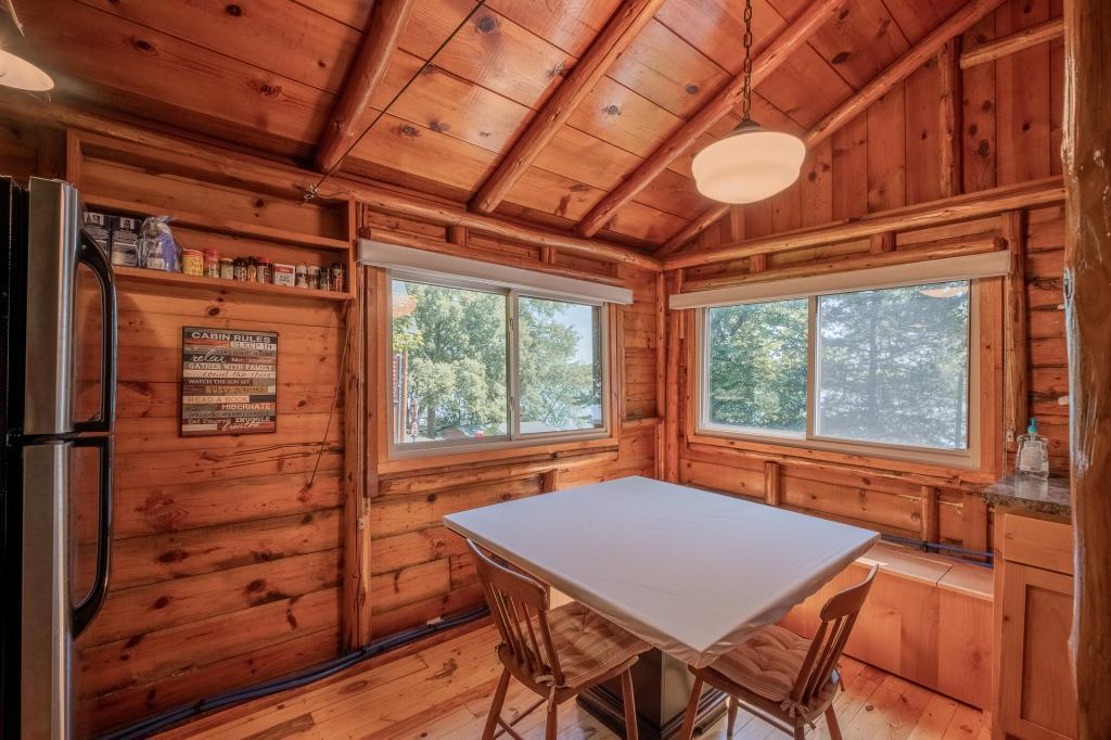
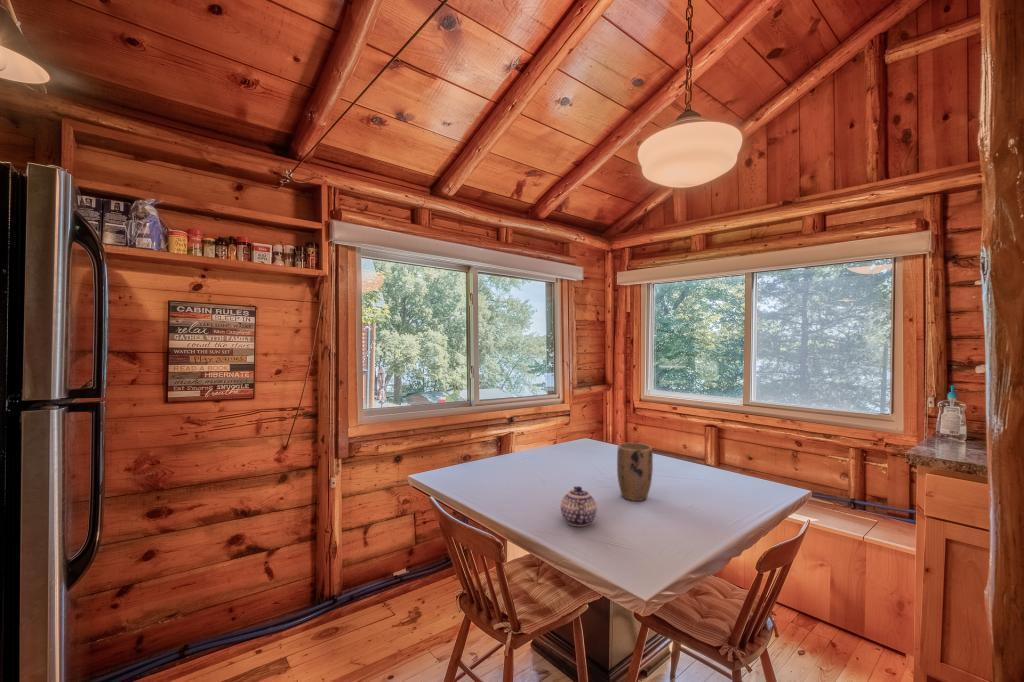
+ teapot (578, 504)
+ plant pot (634, 471)
